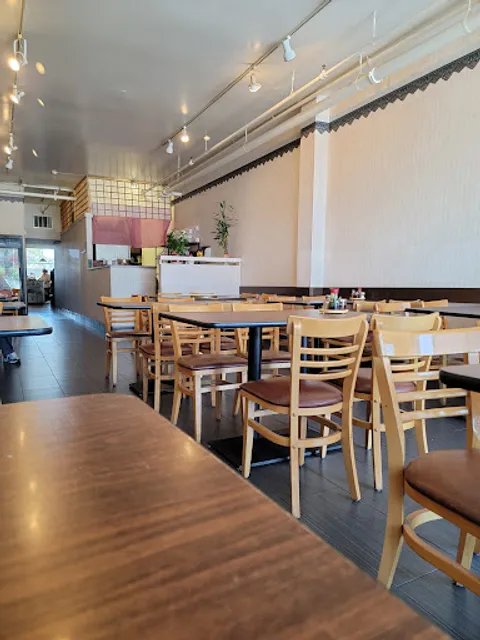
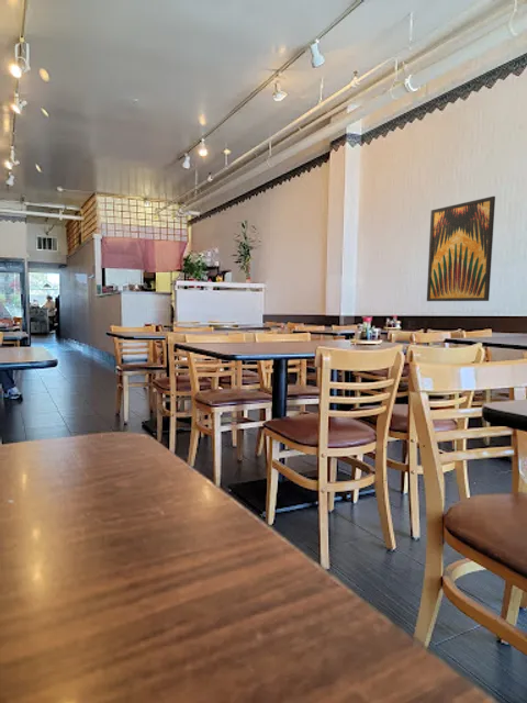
+ wall art (458, 253)
